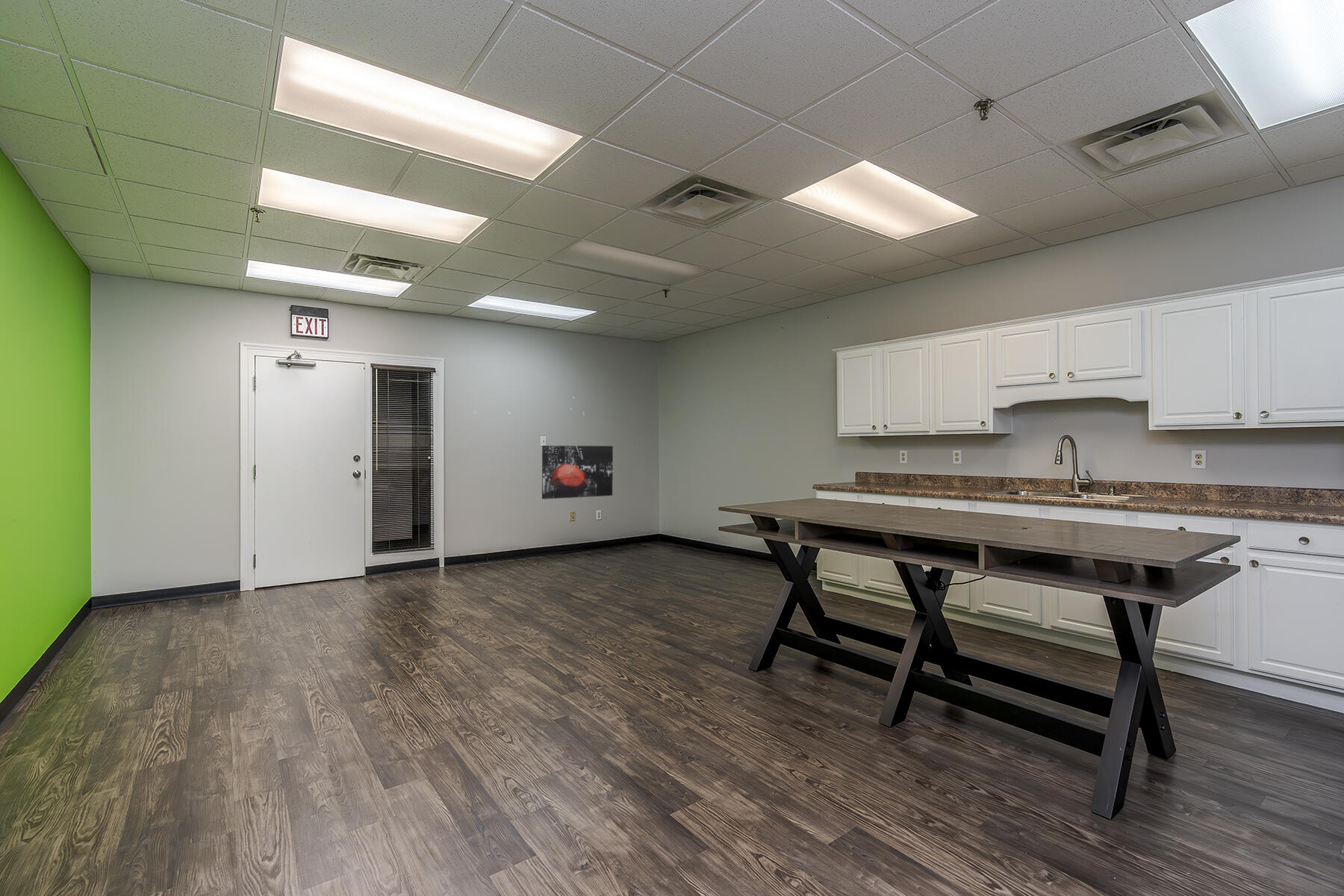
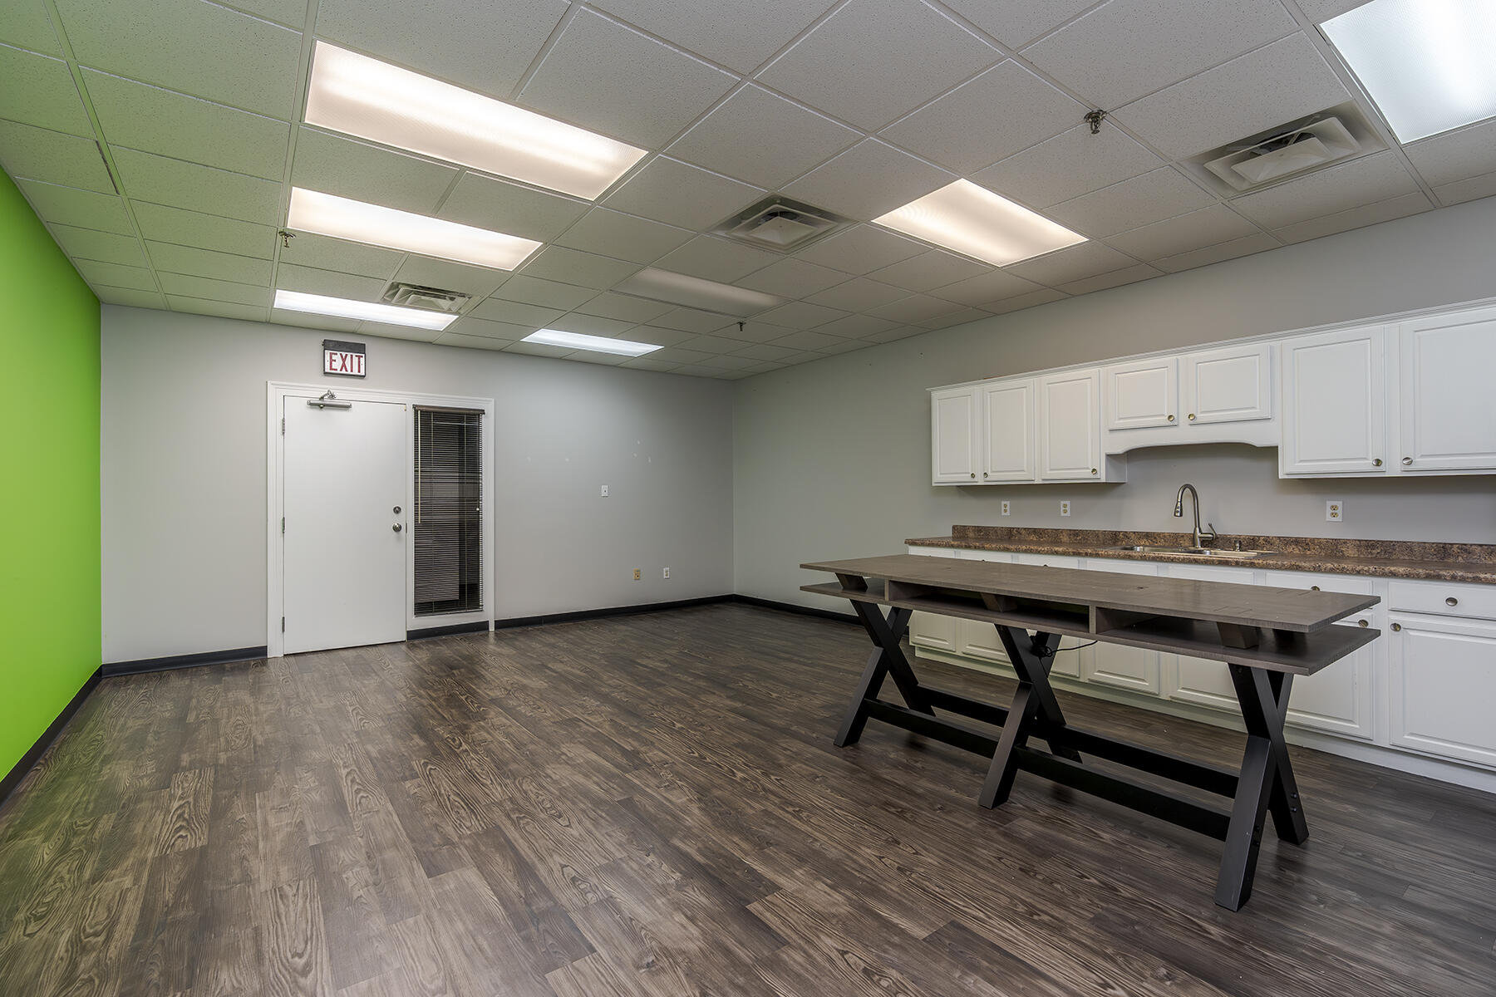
- wall art (578, 471)
